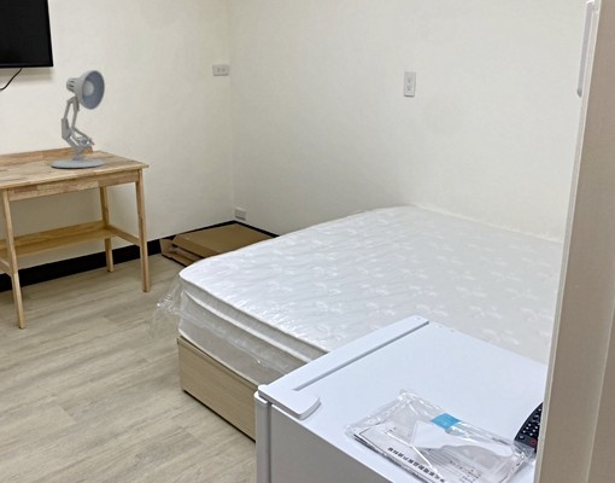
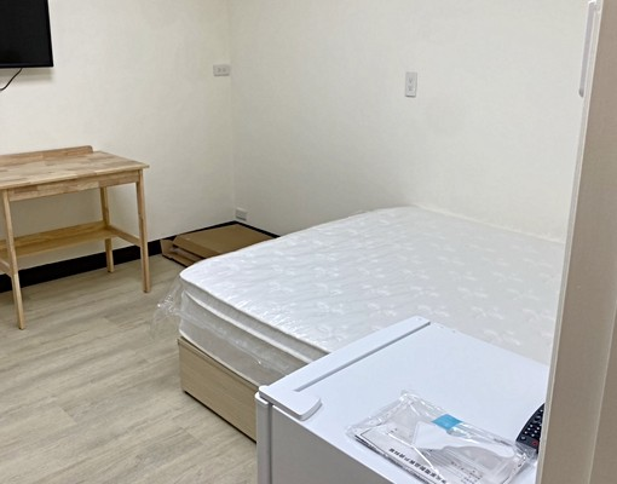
- desk lamp (76, 117)
